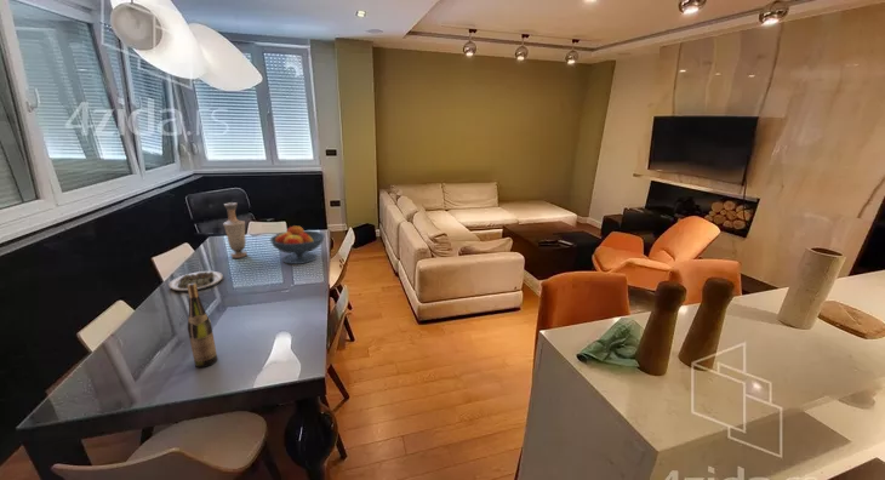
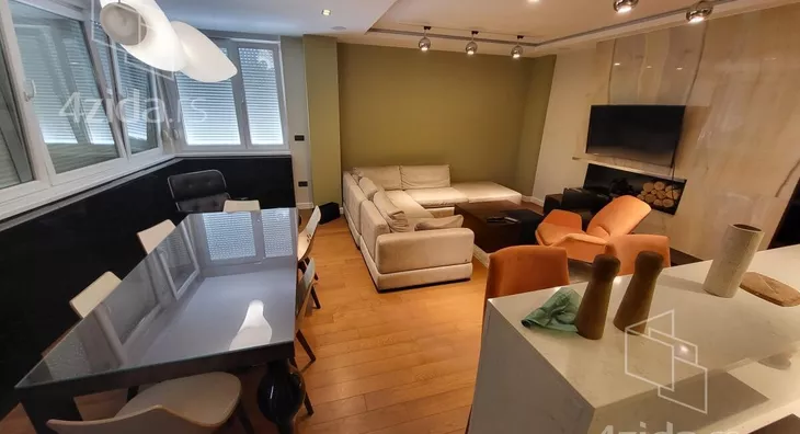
- vase (235, 230)
- plate (196, 279)
- wine bottle (199, 324)
- fruit bowl (298, 244)
